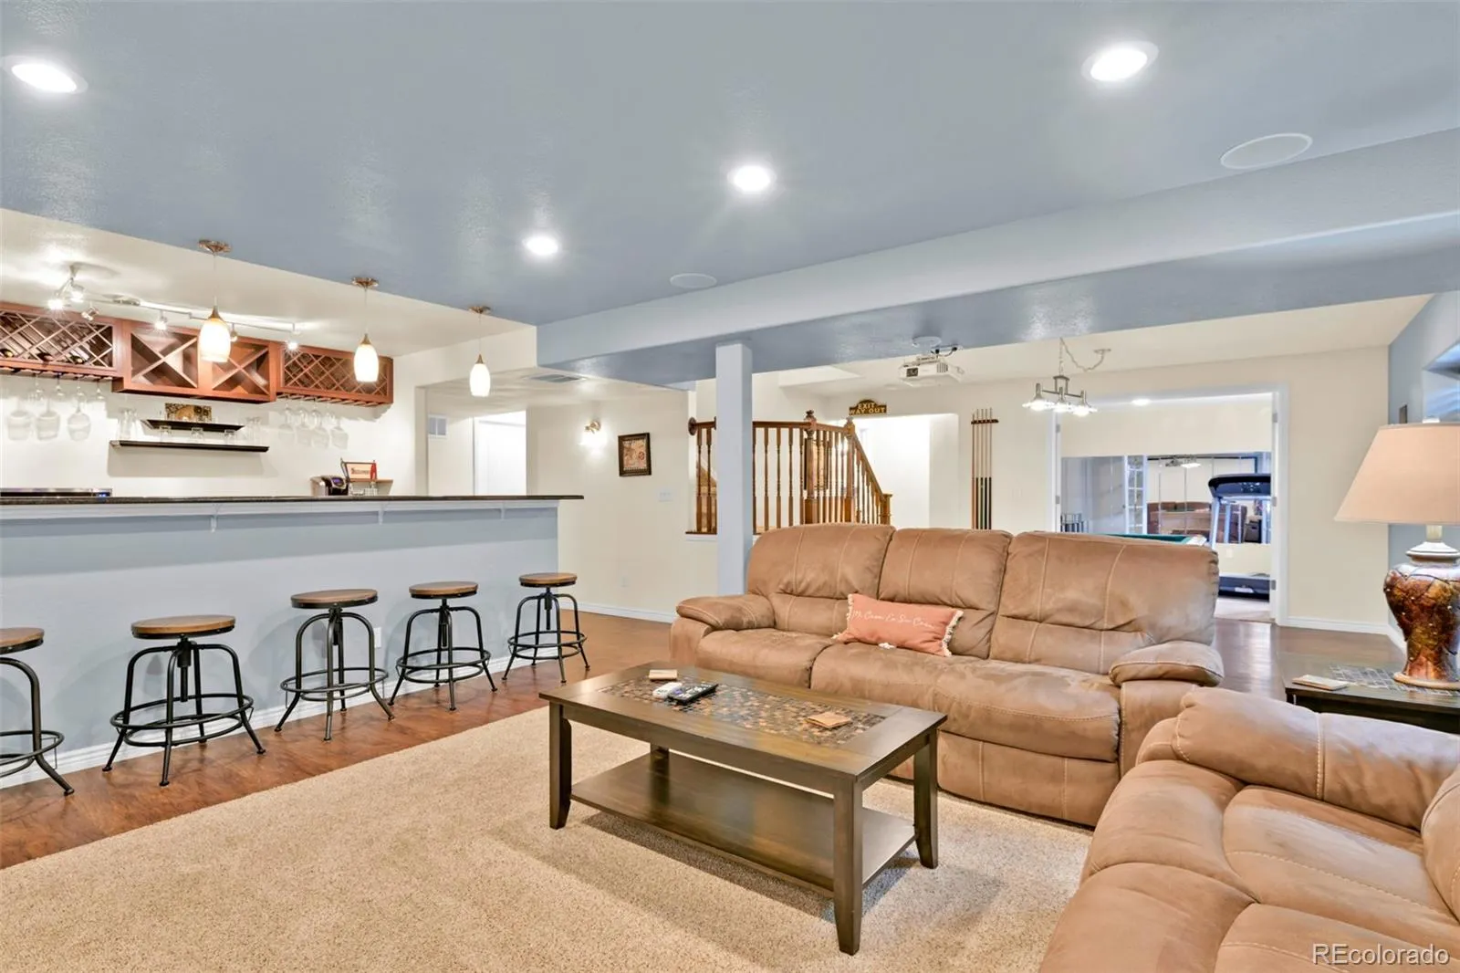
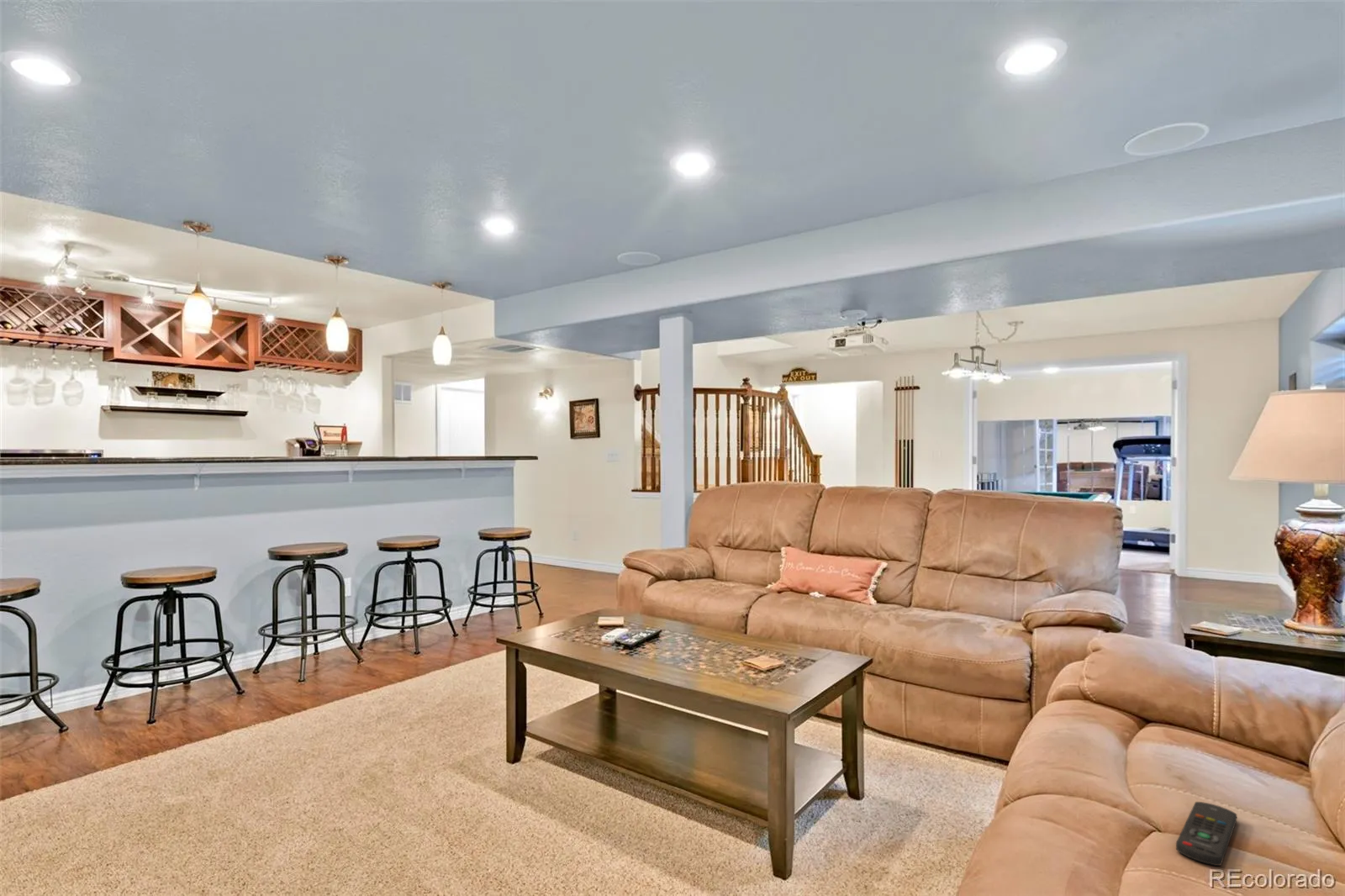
+ remote control (1207, 830)
